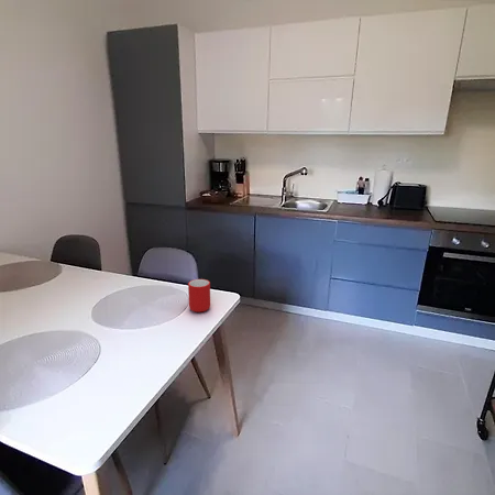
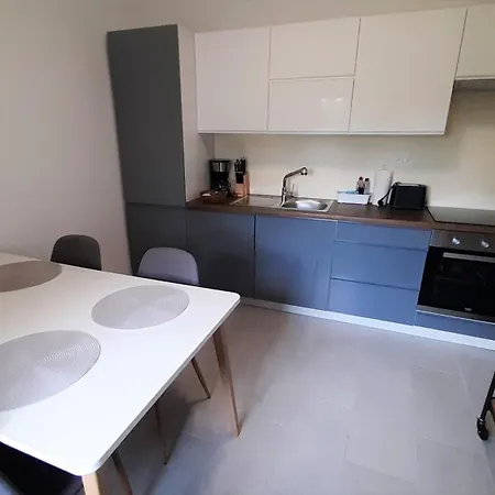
- cup (198, 294)
